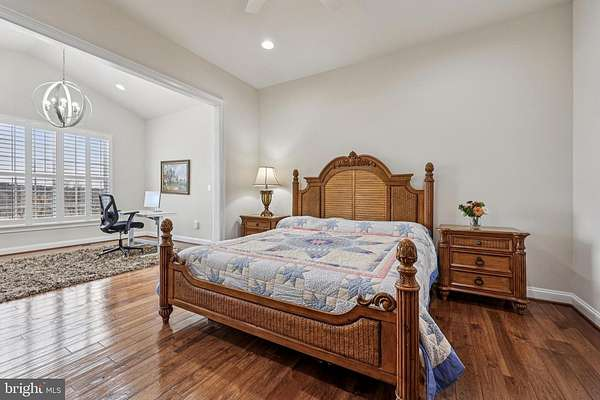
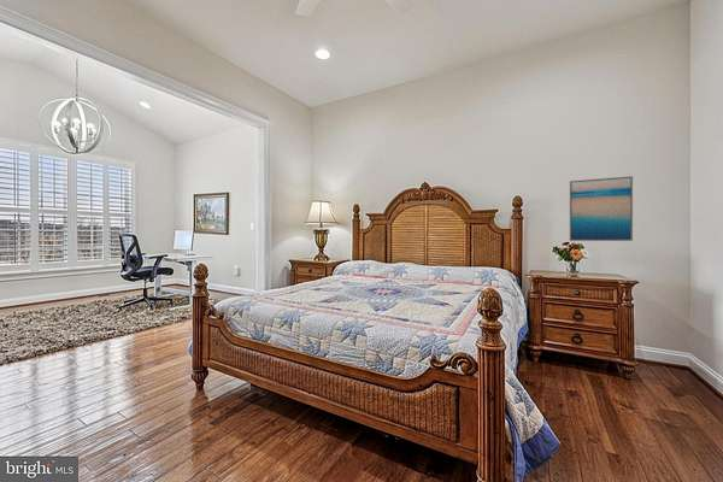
+ wall art (599, 210)
